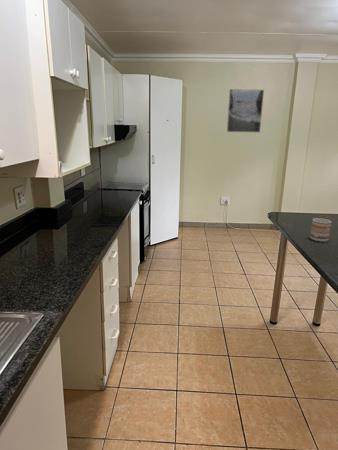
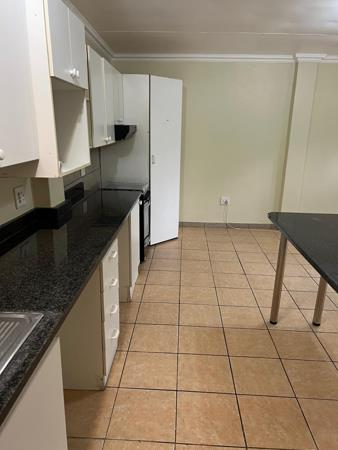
- mug (320, 229)
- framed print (245, 111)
